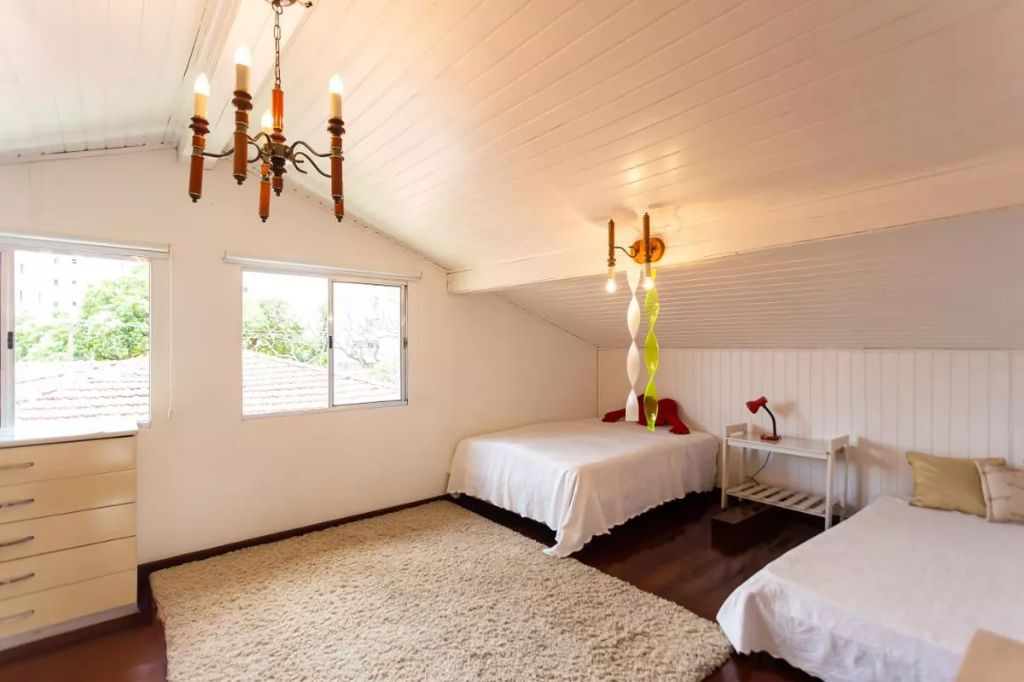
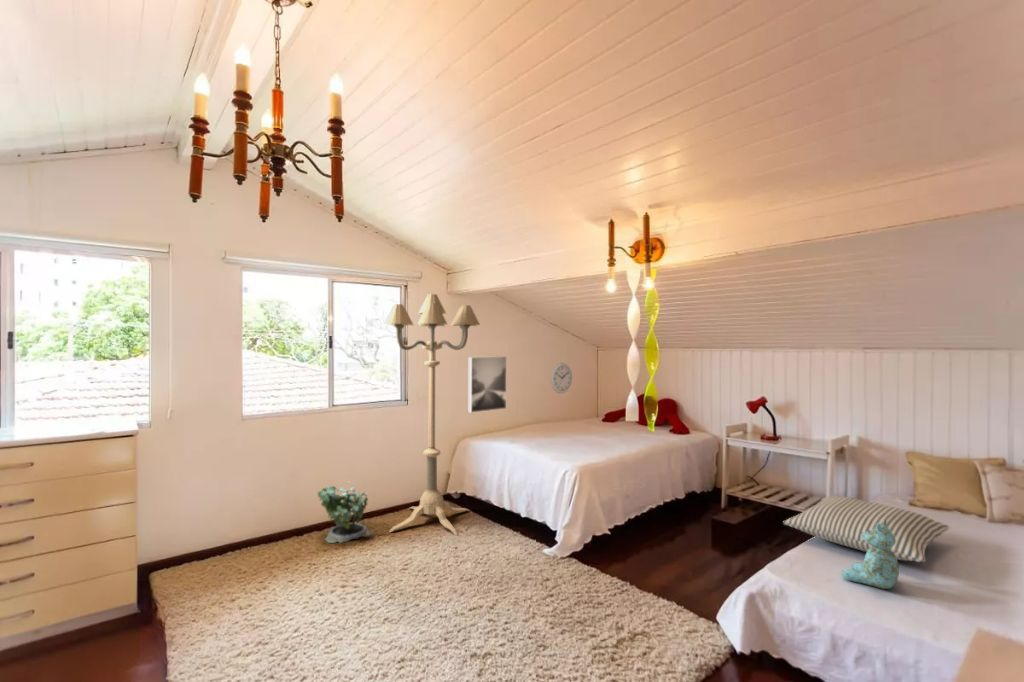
+ stuffed bear (870, 550)
+ floor lamp (432, 407)
+ pillow (865, 524)
+ wall clock (562, 378)
+ potted plant (343, 508)
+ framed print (488, 383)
